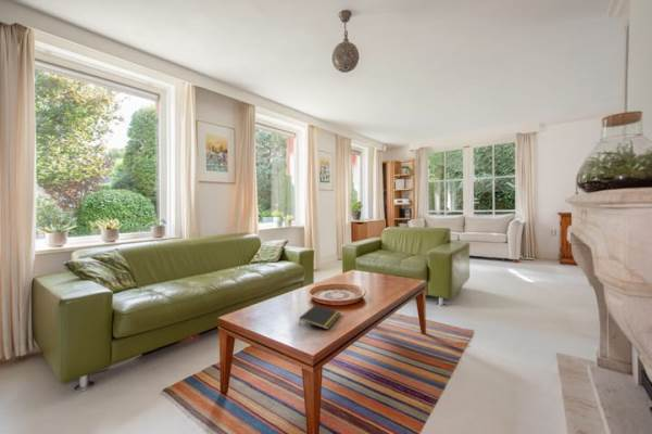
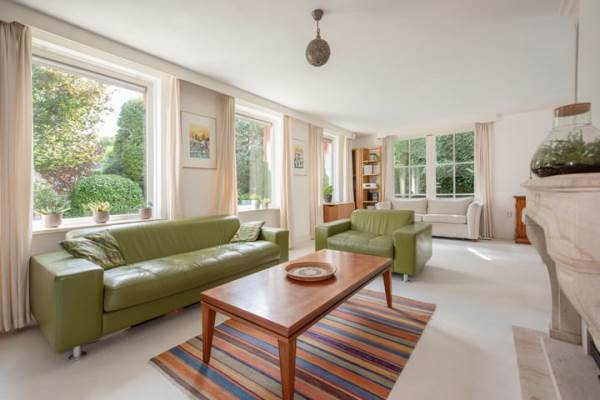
- notepad (321, 316)
